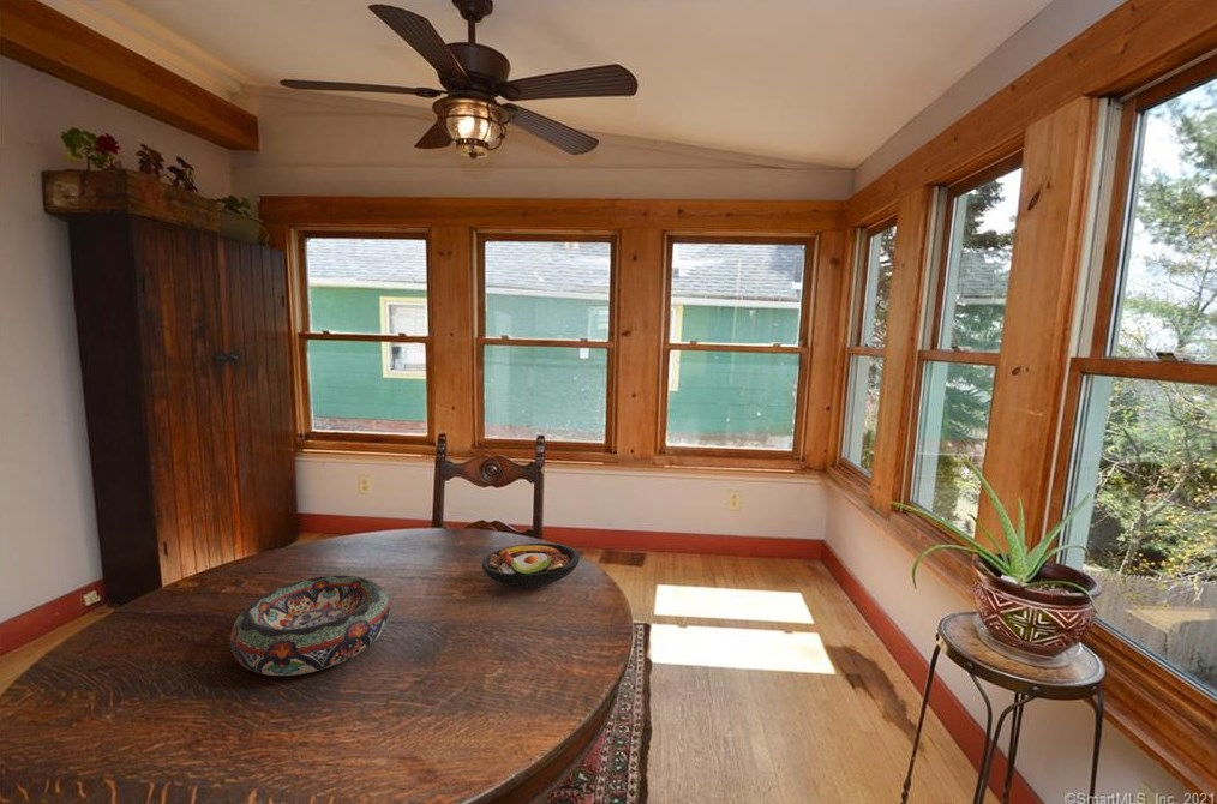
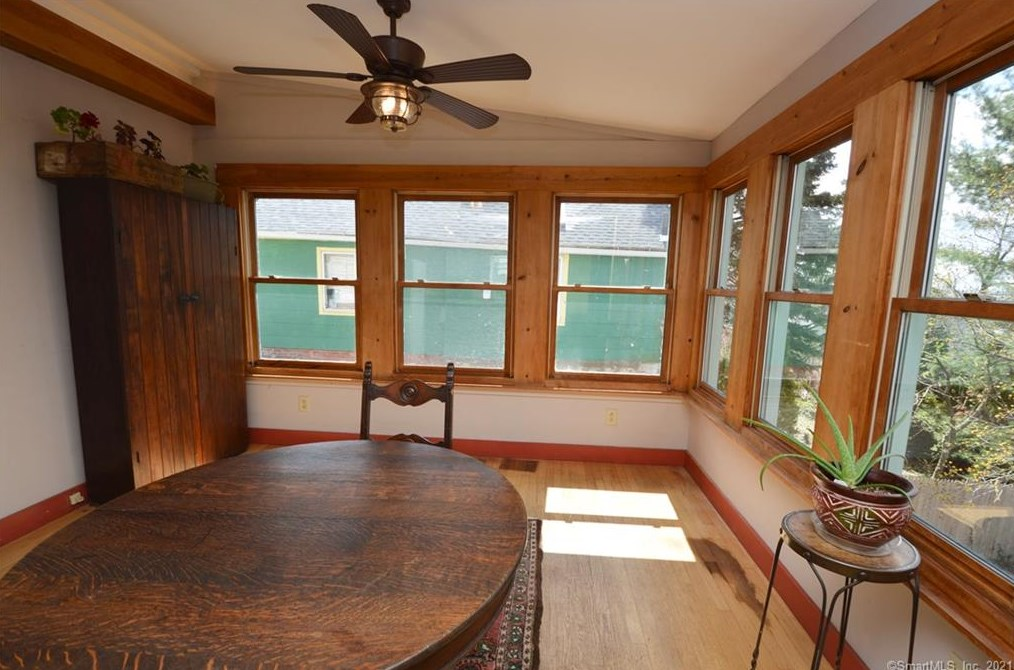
- decorative bowl (314, 620)
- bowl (530, 568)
